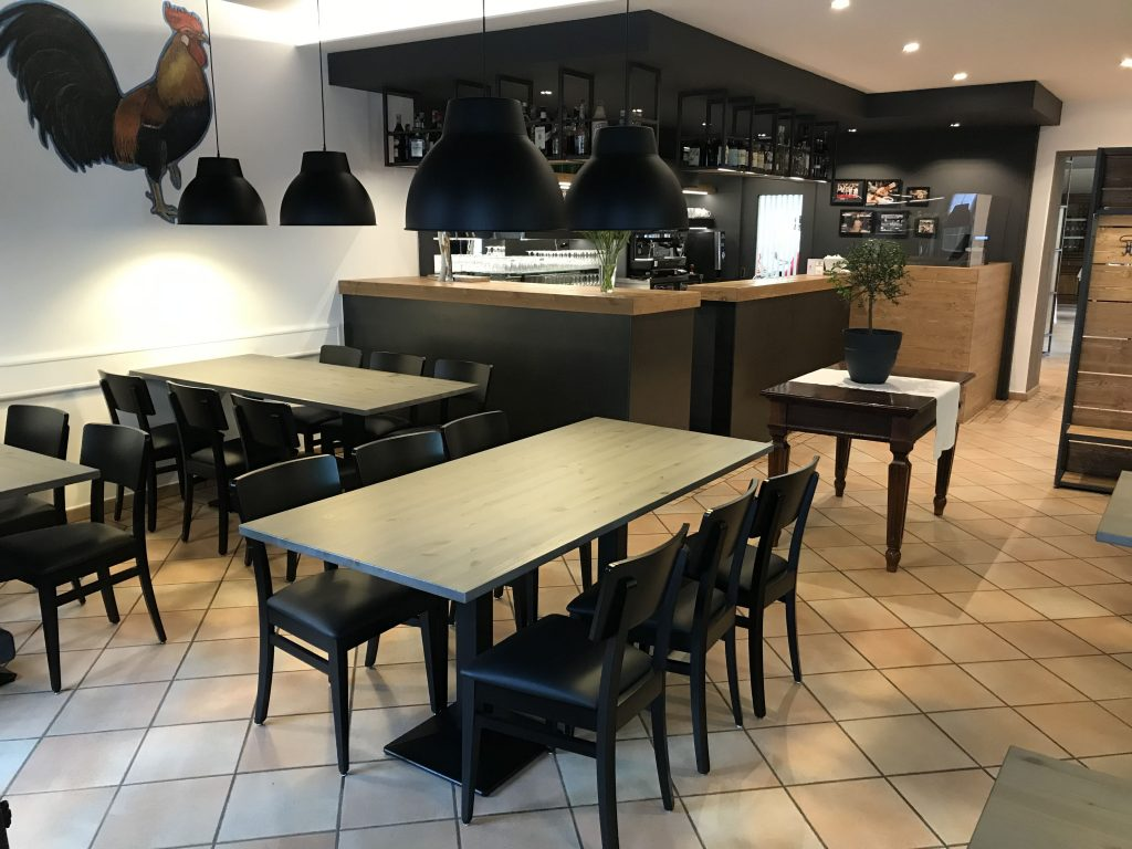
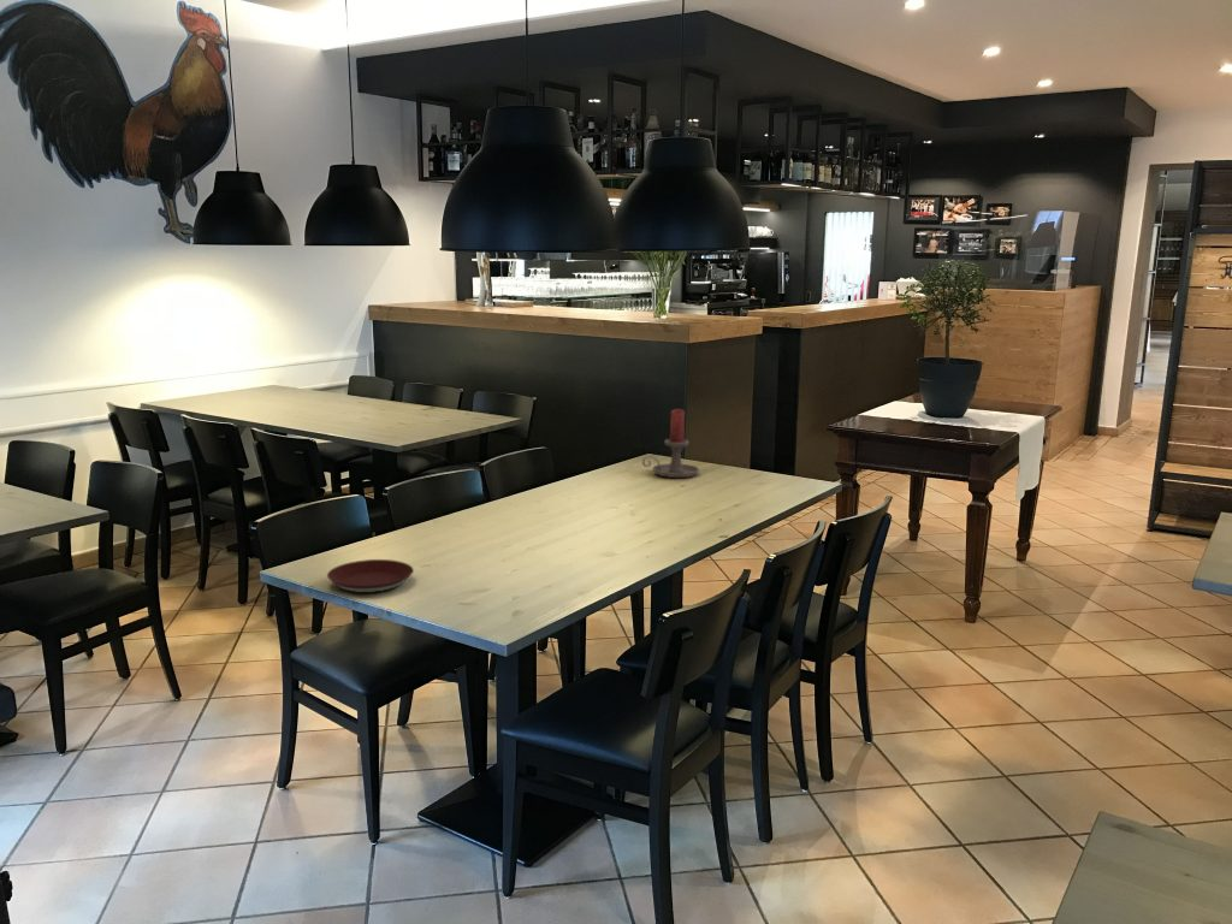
+ candle holder (670, 440)
+ plate (371, 578)
